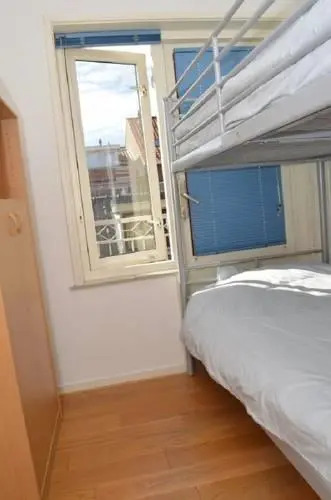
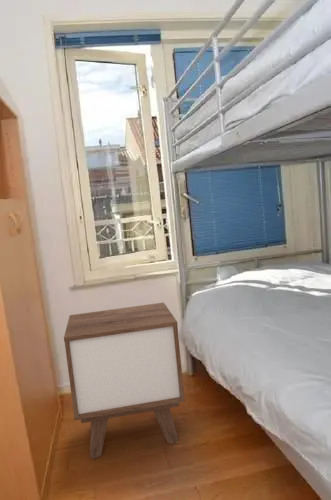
+ nightstand (125, 376)
